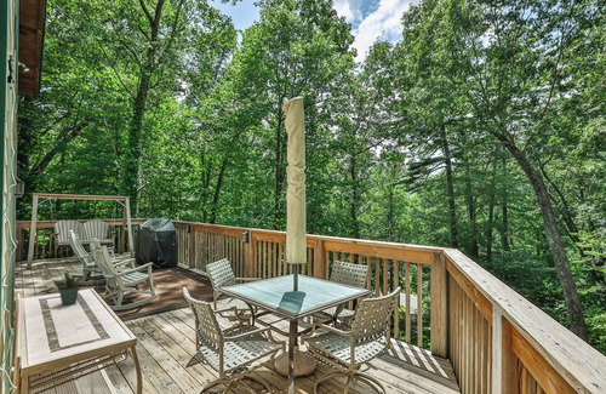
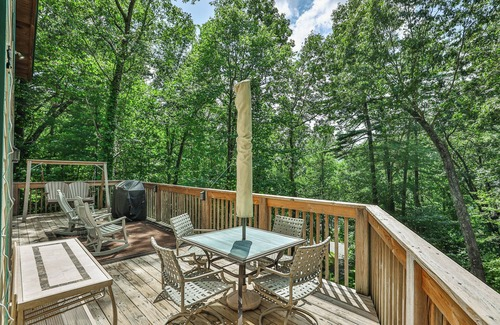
- potted plant (69, 286)
